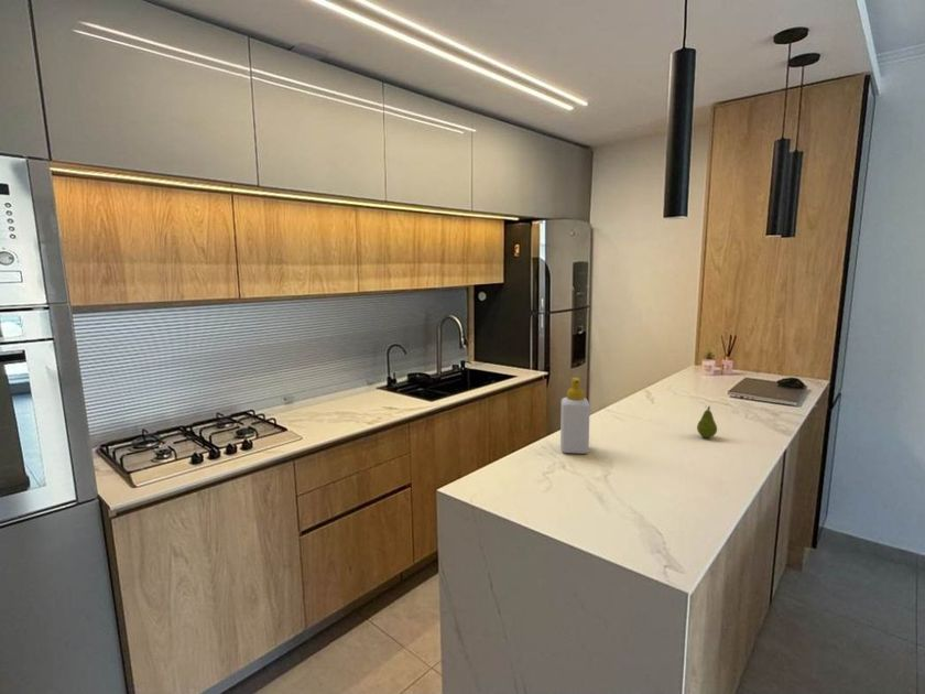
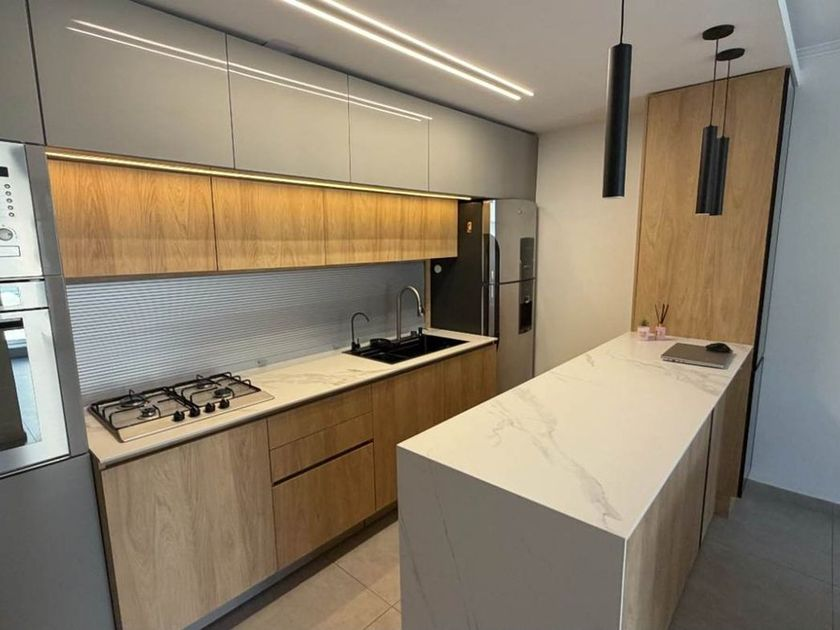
- soap bottle (575, 414)
- fruit (707, 421)
